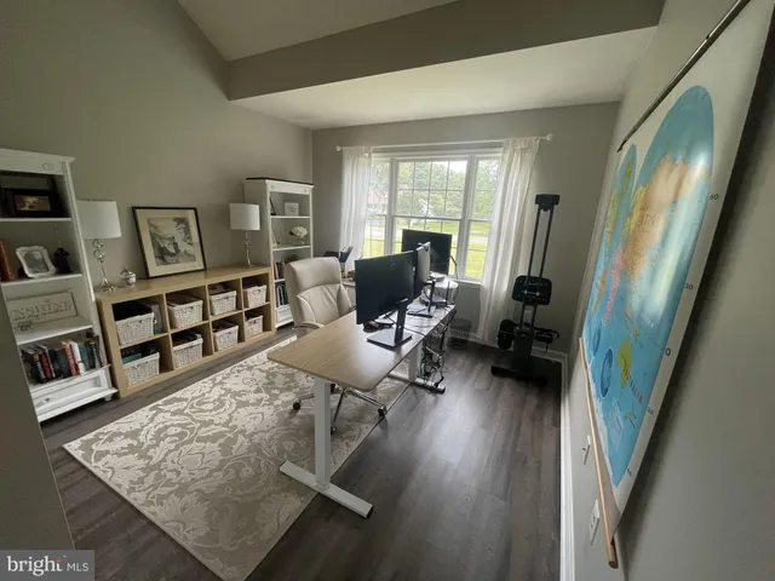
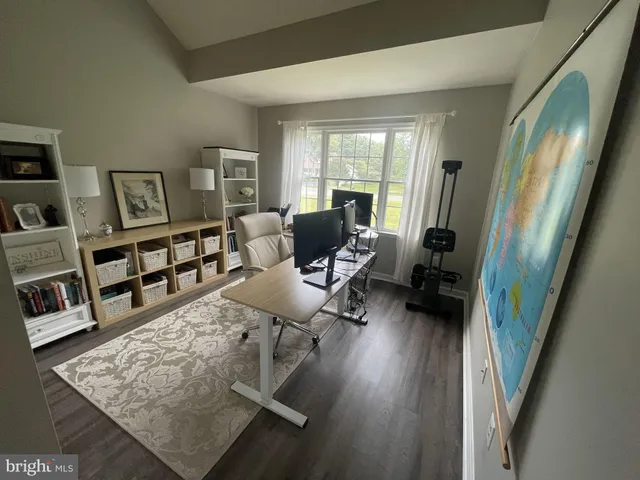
- waste bin (459, 333)
